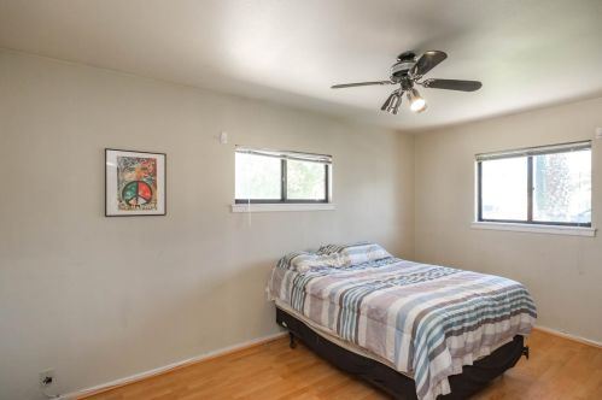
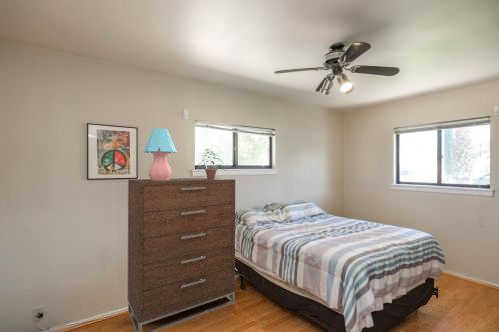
+ potted plant (211, 162)
+ table lamp (160, 154)
+ dresser (183, 243)
